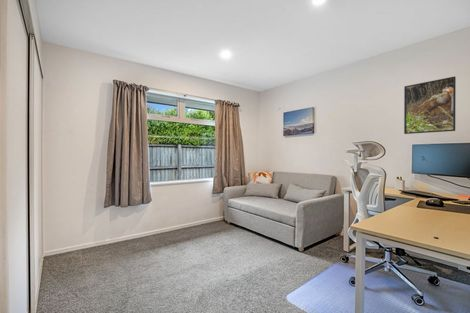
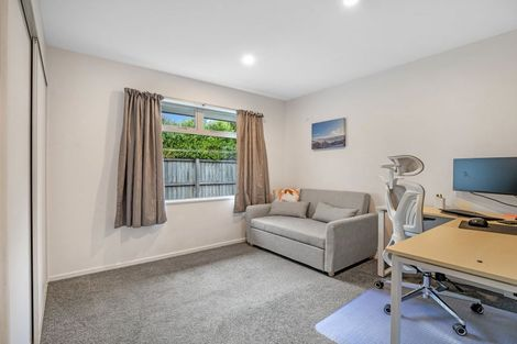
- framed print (428, 107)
